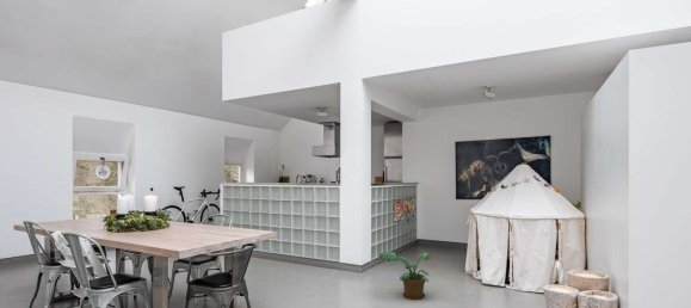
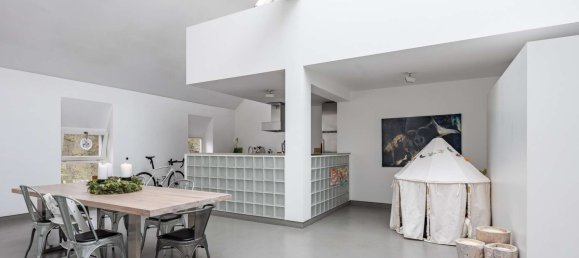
- potted plant (407, 273)
